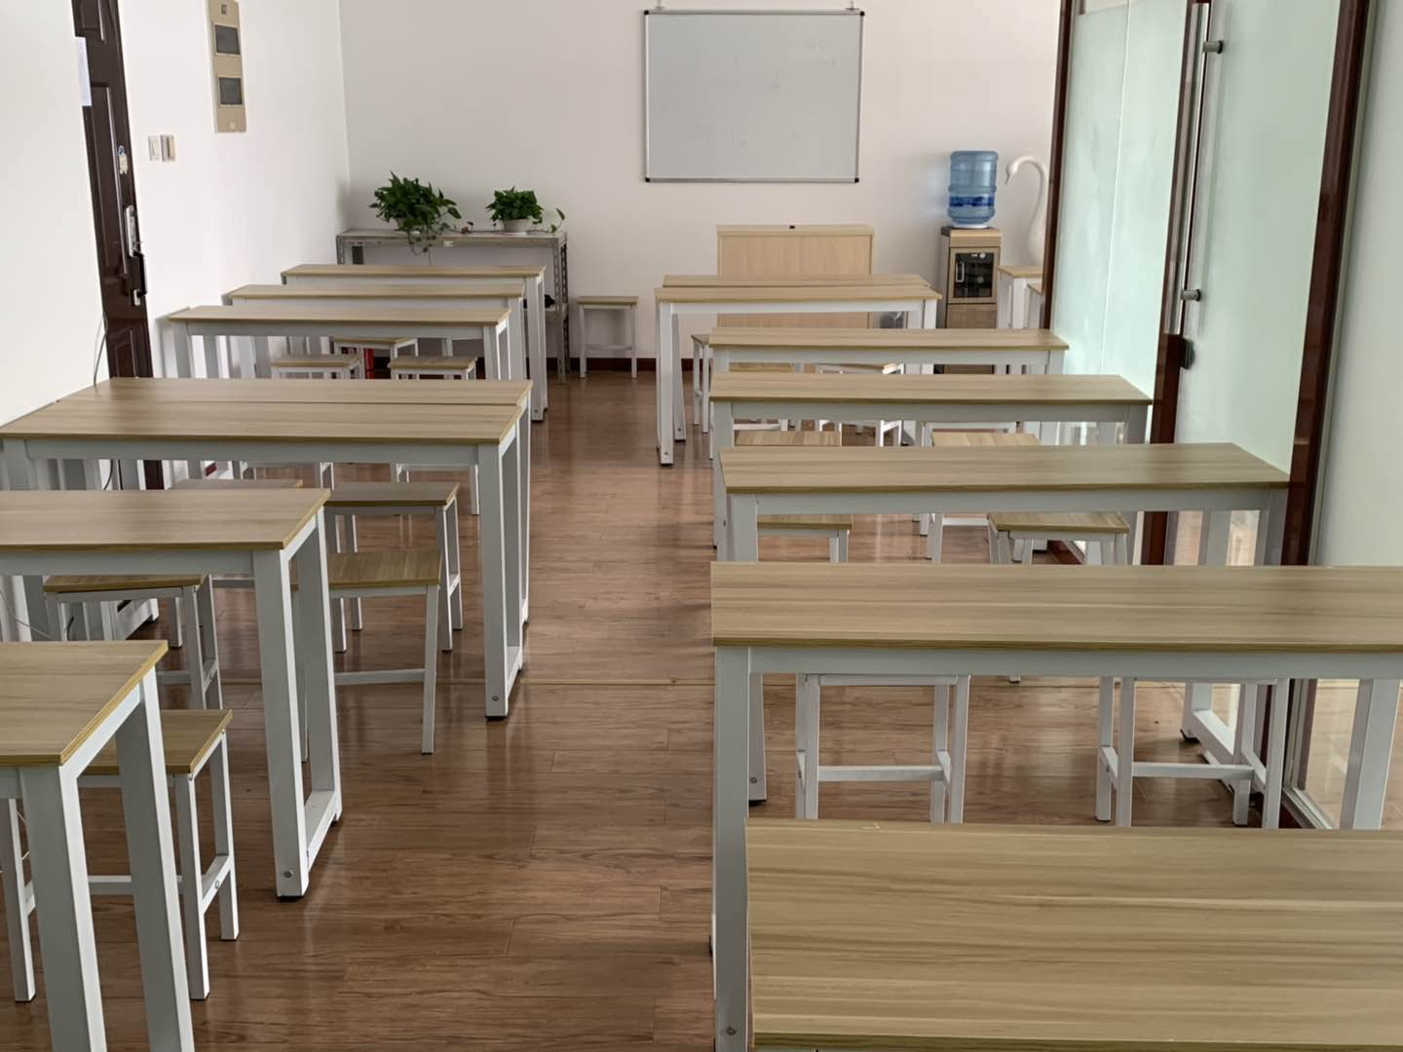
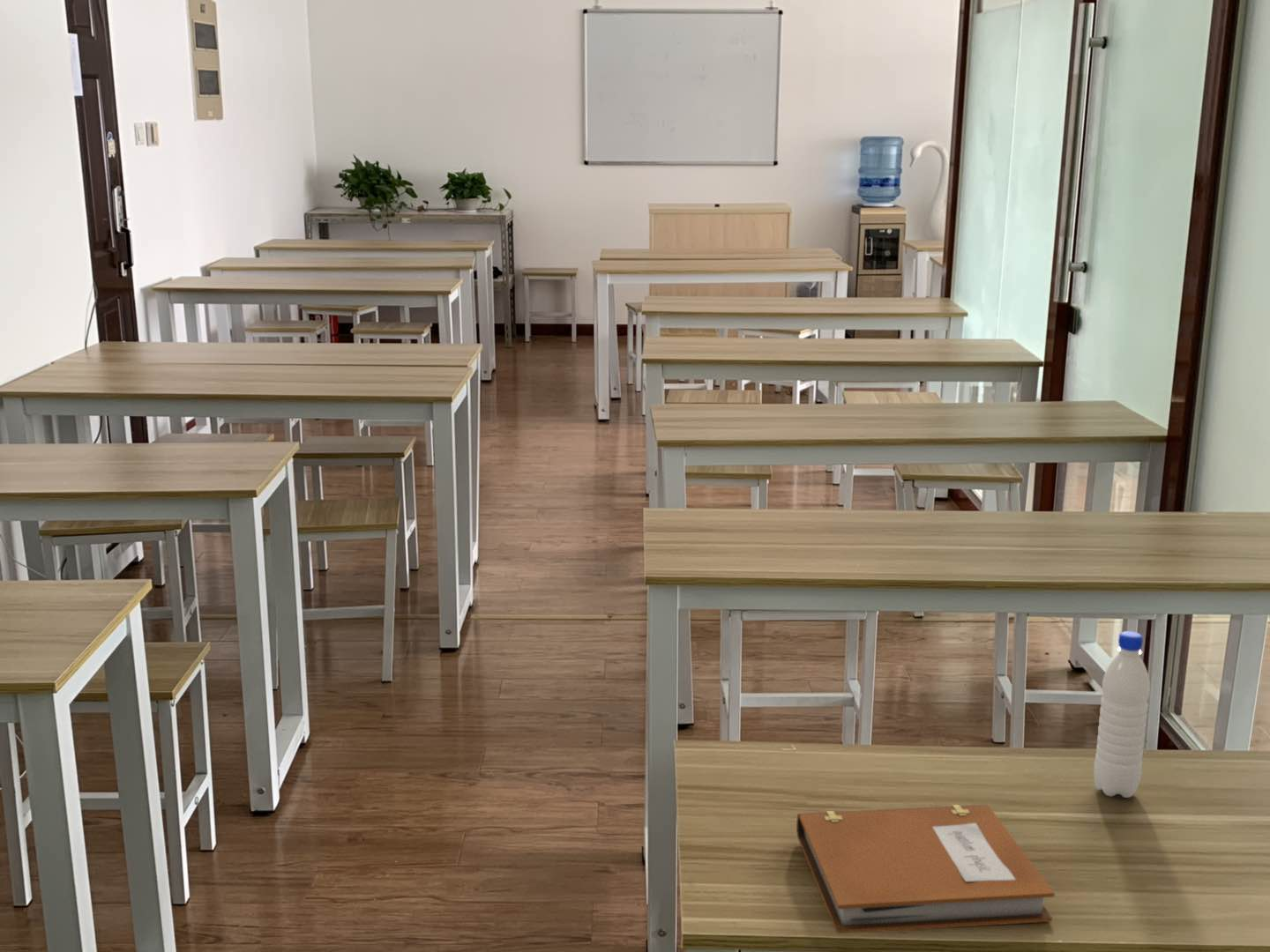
+ notebook (922, 861)
+ water bottle (1123, 713)
